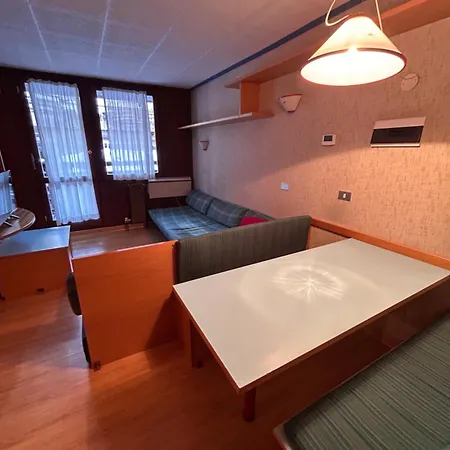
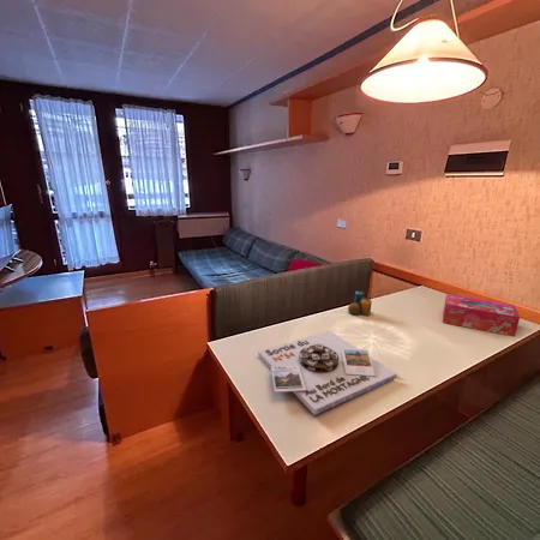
+ tissue box (478, 313)
+ board game (317, 359)
+ candle (360, 304)
